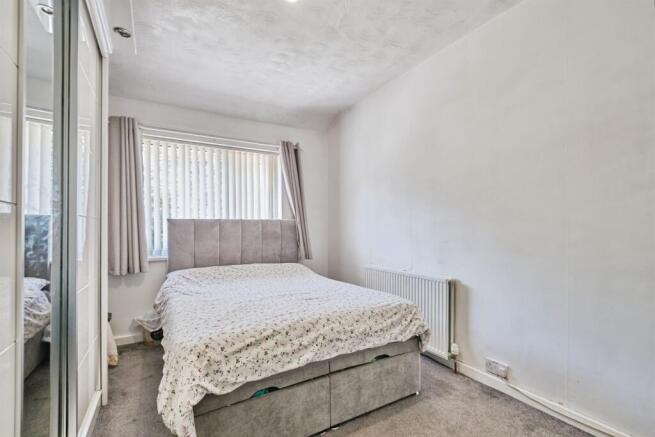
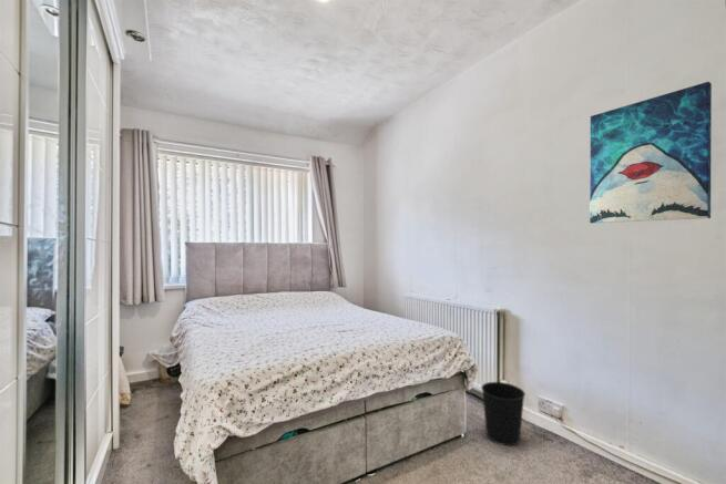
+ wastebasket (502, 413)
+ wall art (643, 161)
